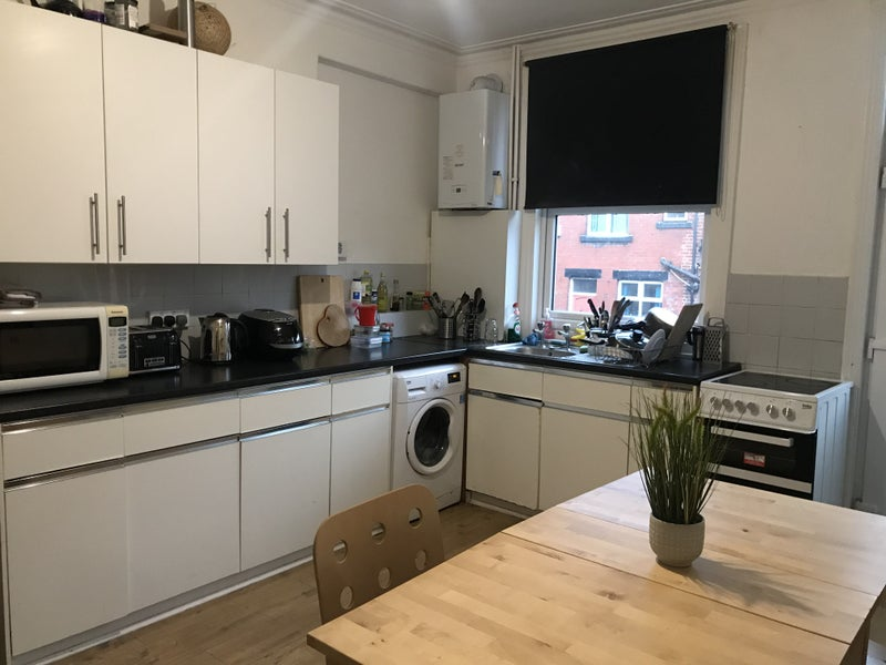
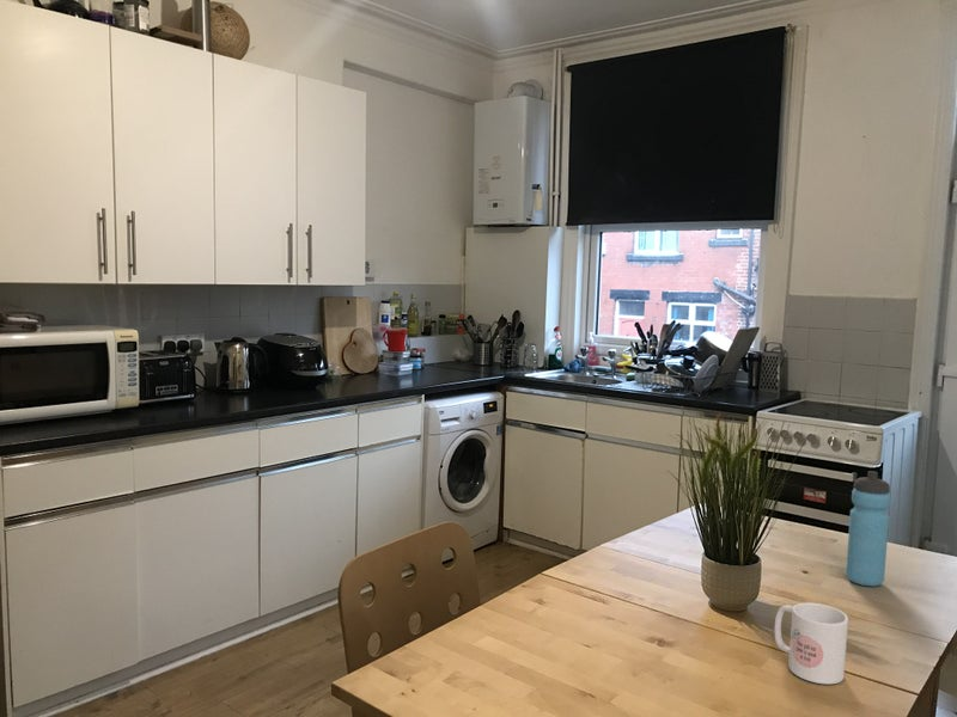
+ mug (807, 637)
+ water bottle (868, 526)
